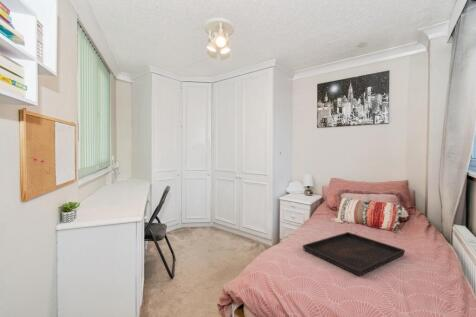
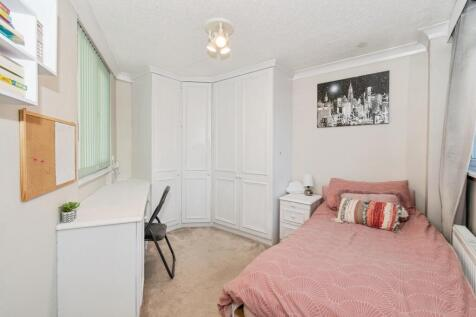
- serving tray (352, 250)
